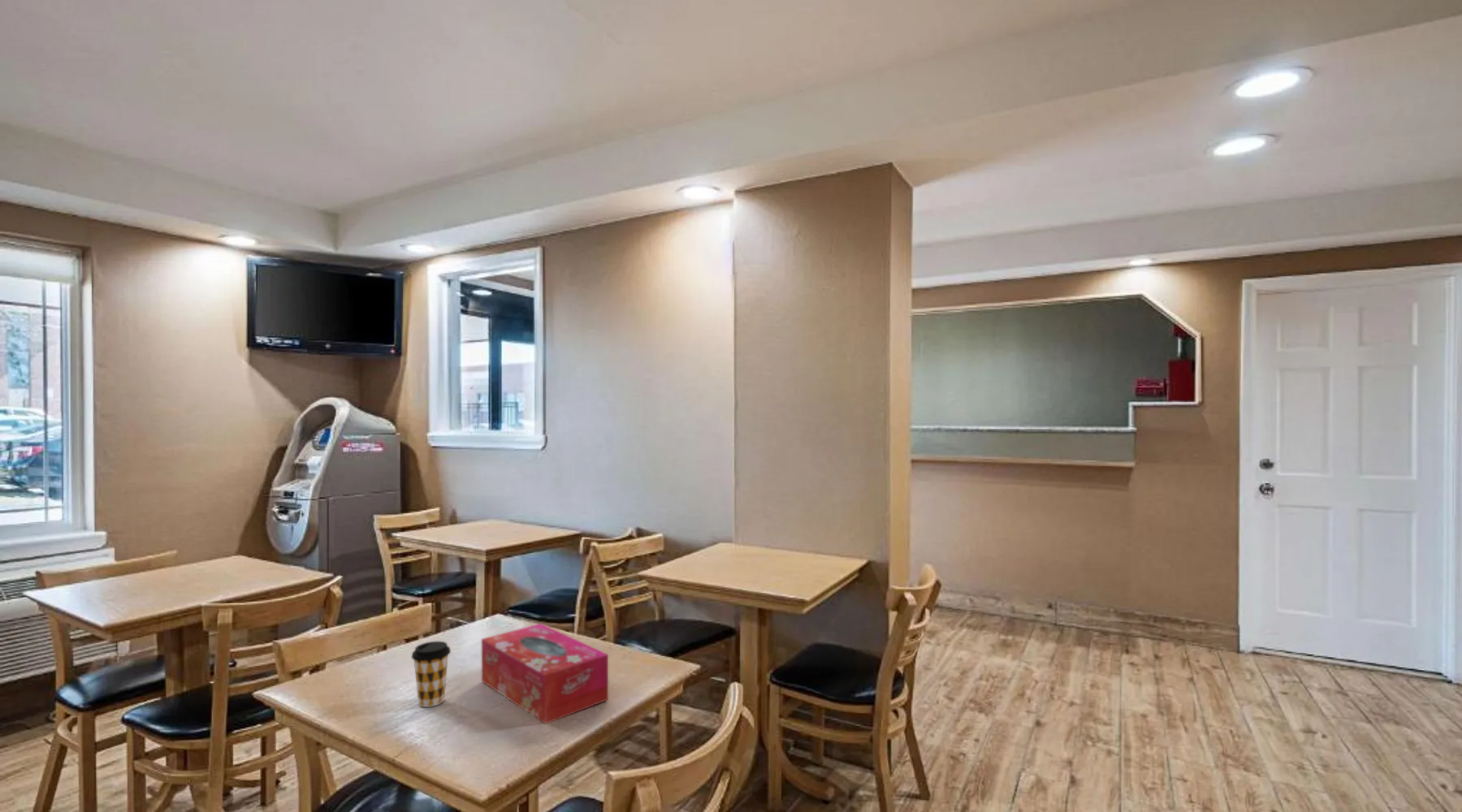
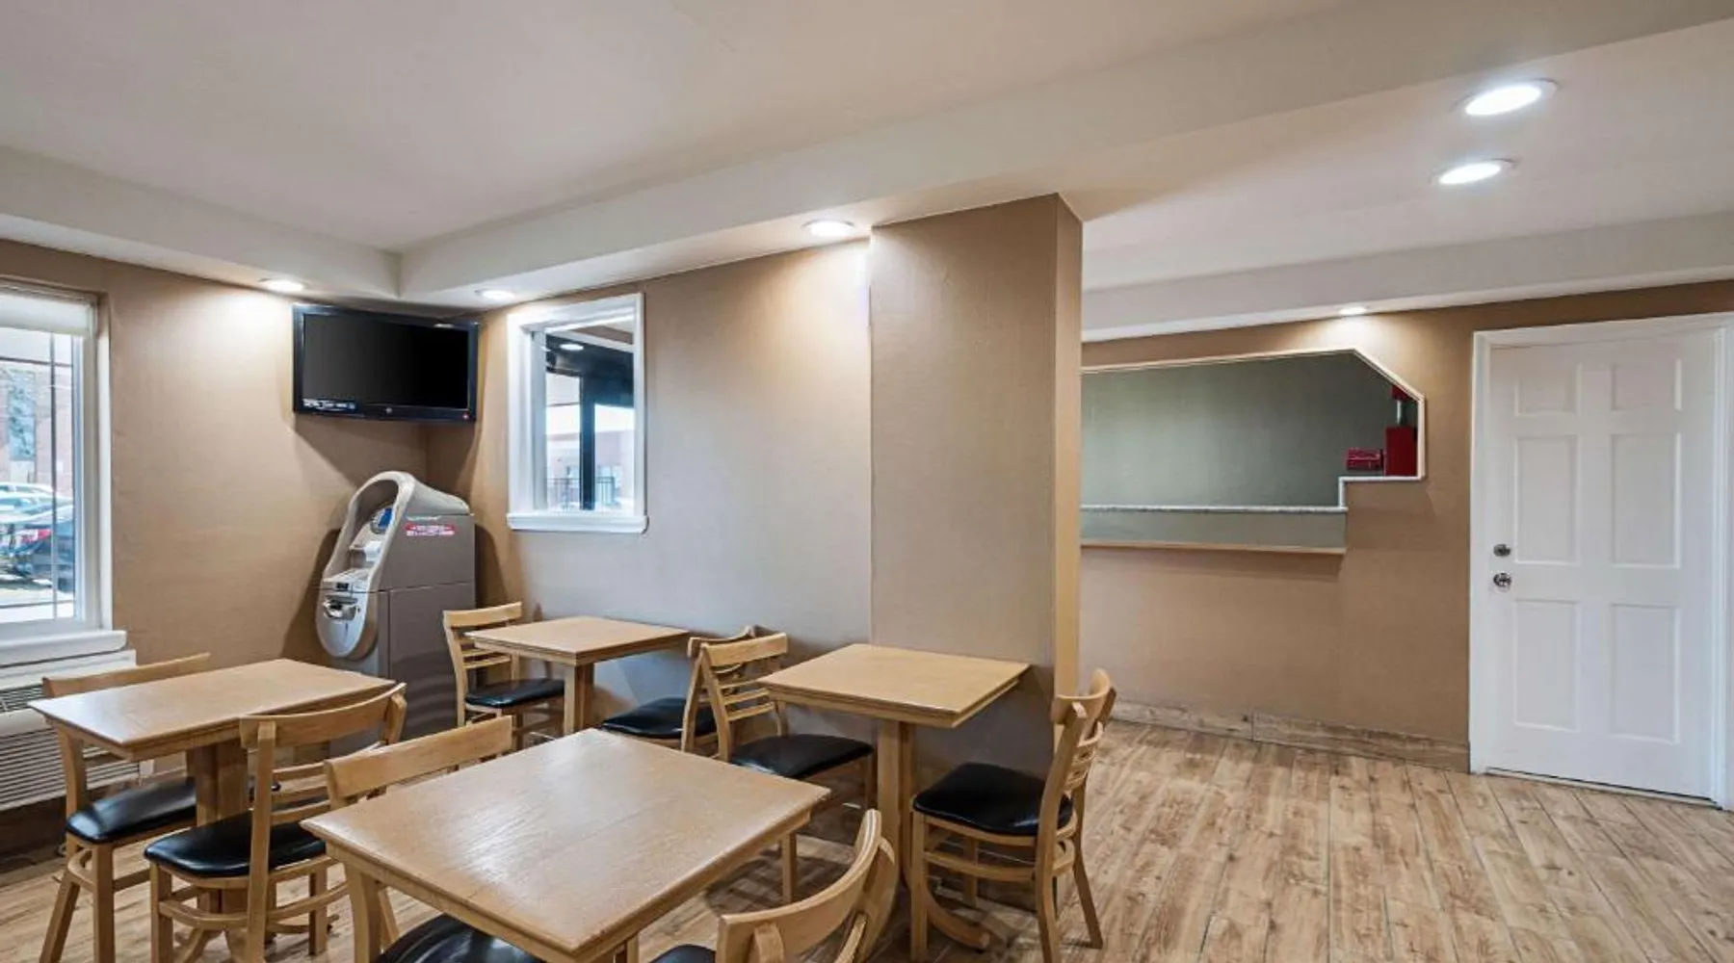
- coffee cup (431, 674)
- tissue box (543, 668)
